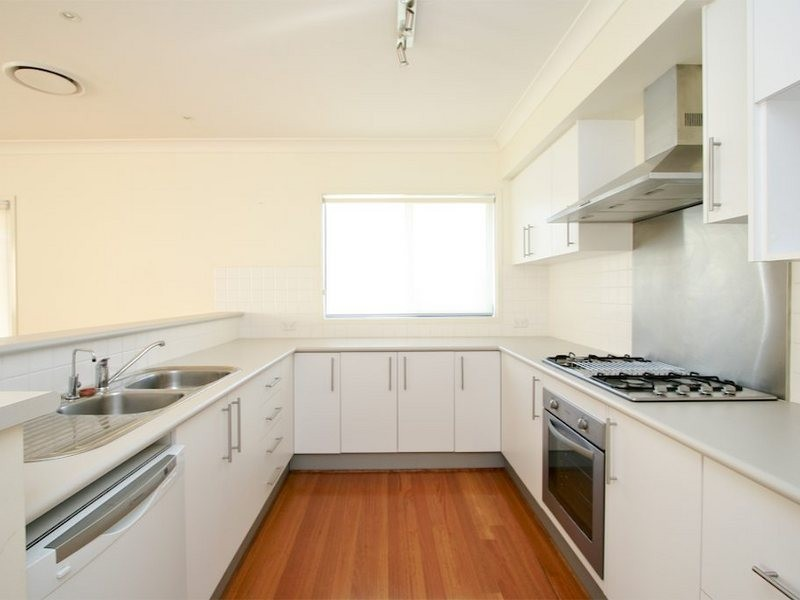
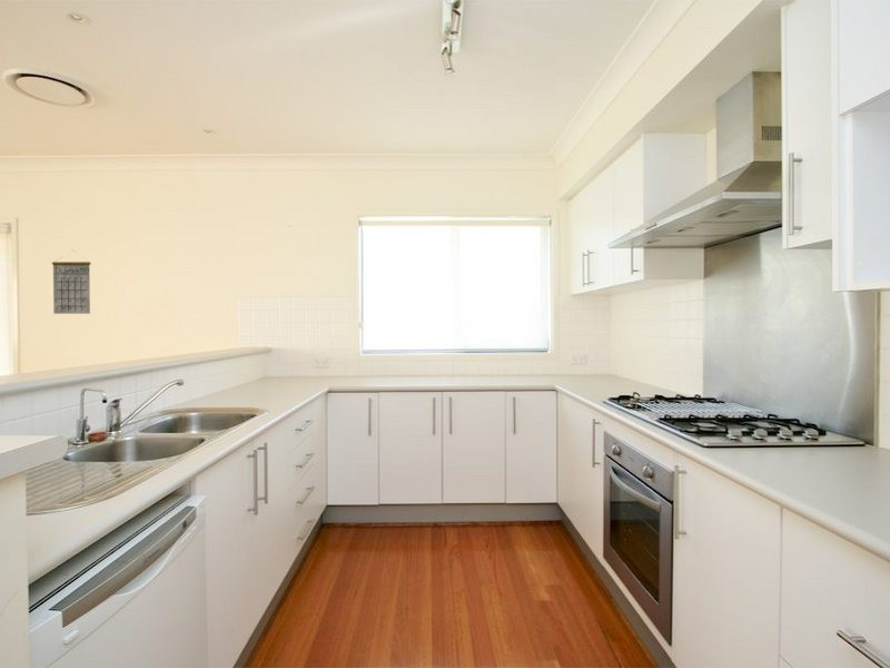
+ calendar (71, 282)
